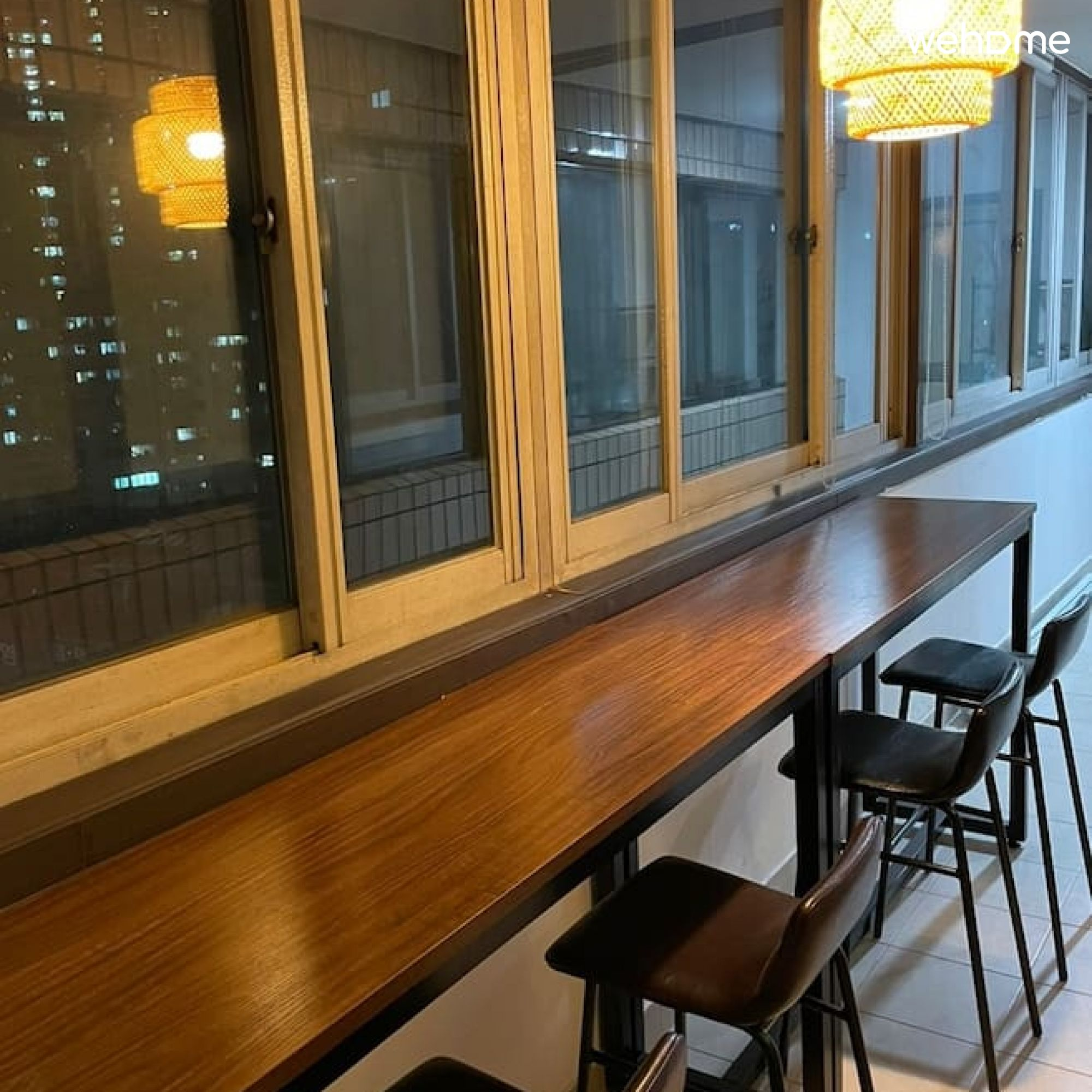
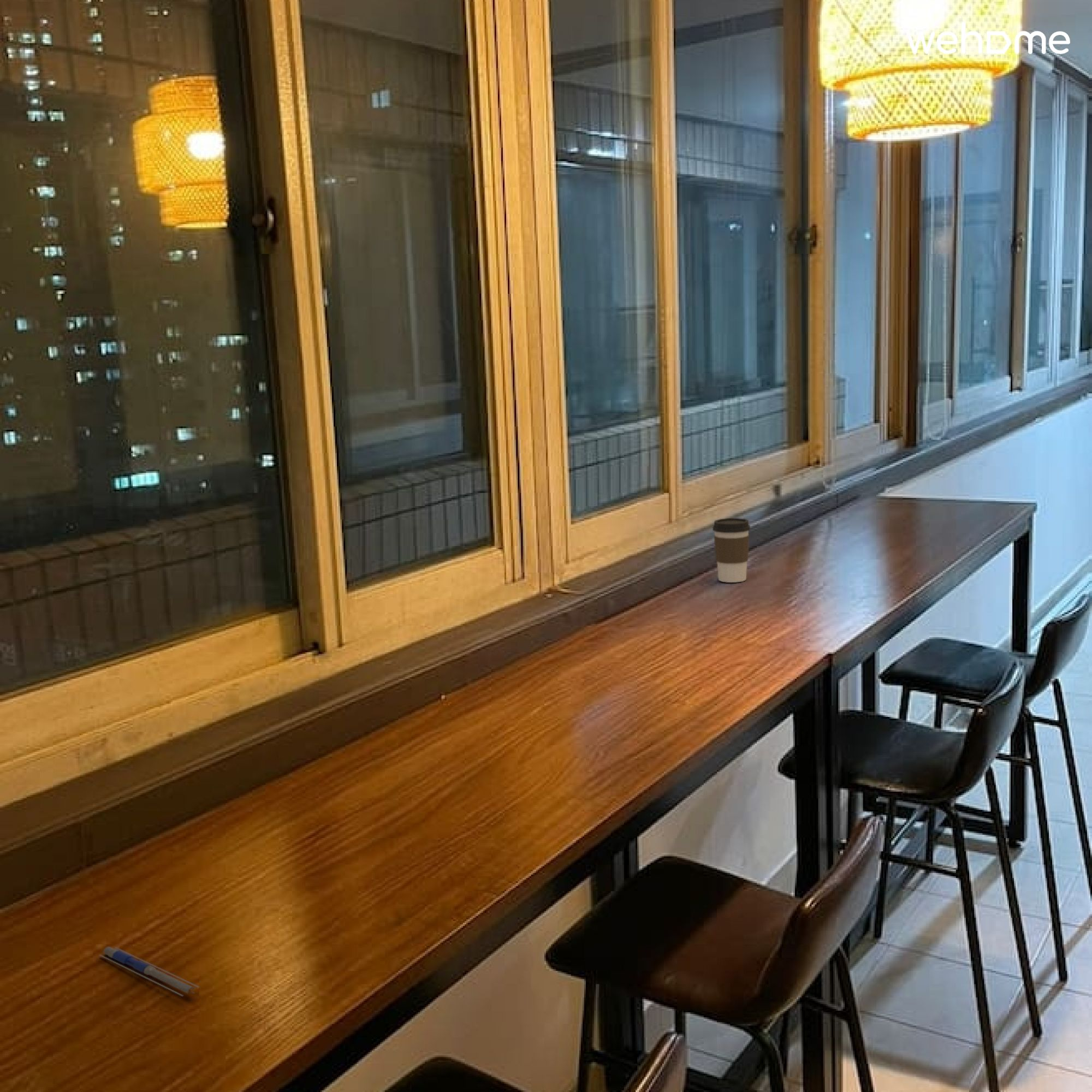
+ coffee cup (732, 550)
+ pen (149, 969)
